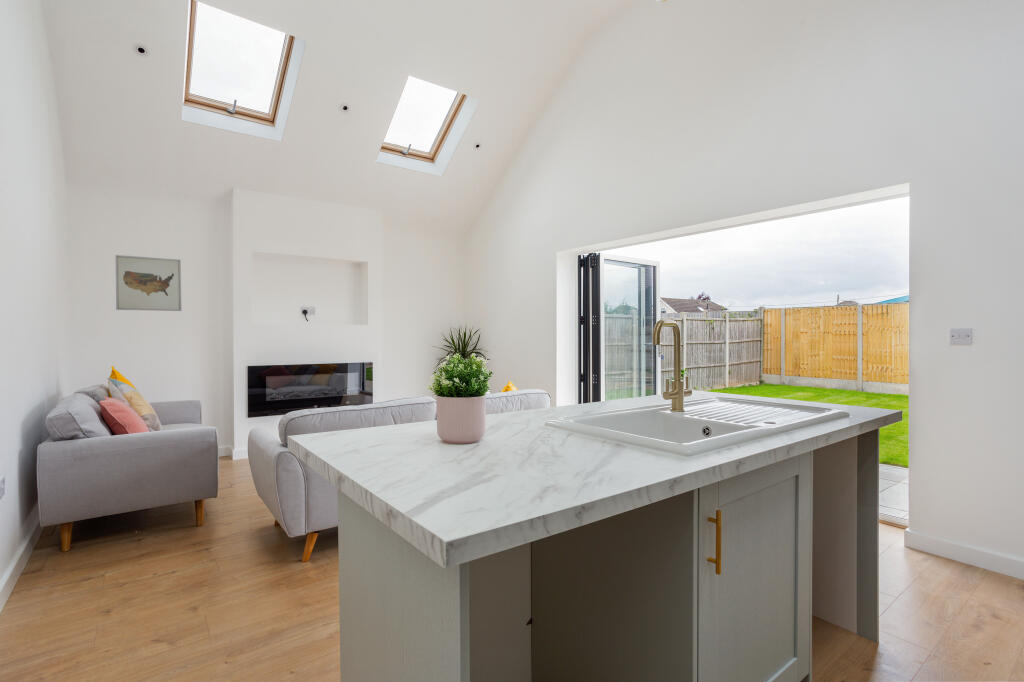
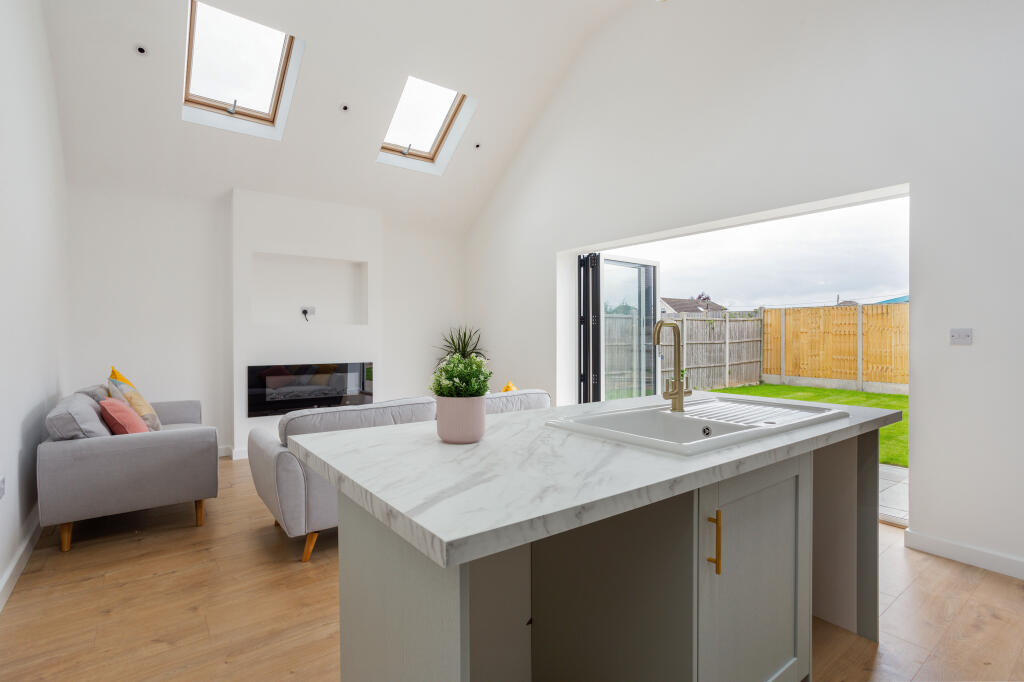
- wall art (149, 283)
